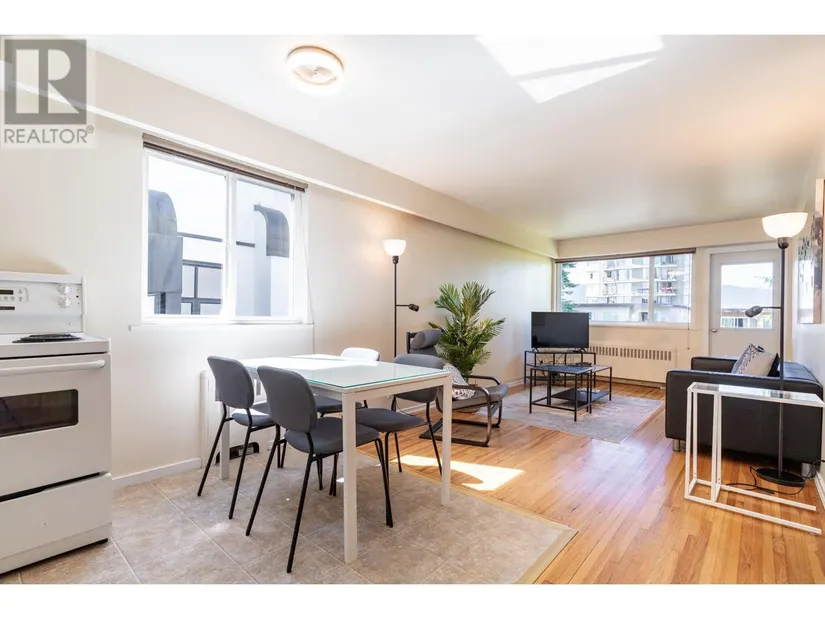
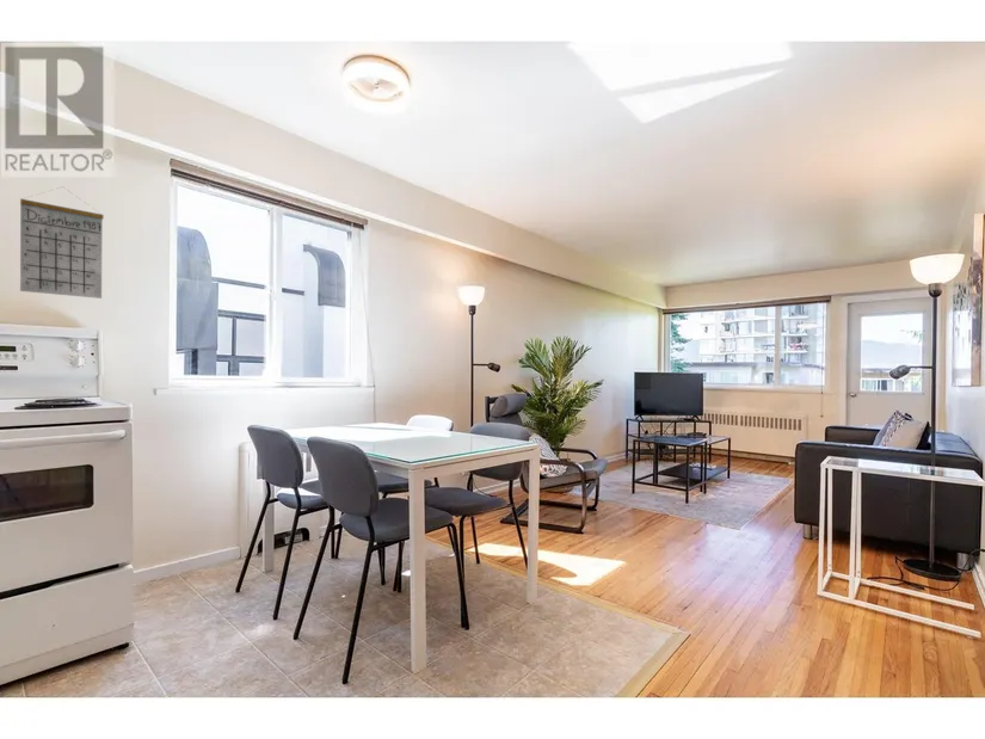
+ calendar (63, 240)
